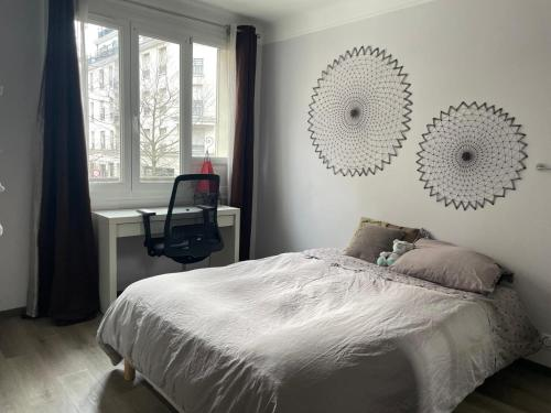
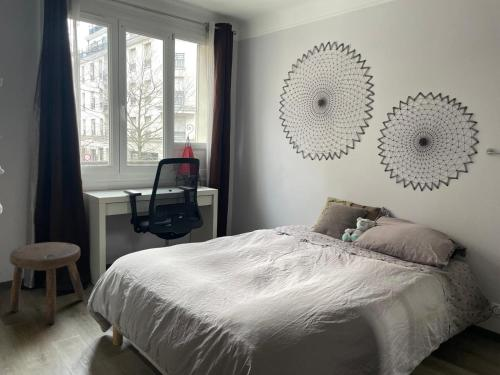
+ stool (52, 279)
